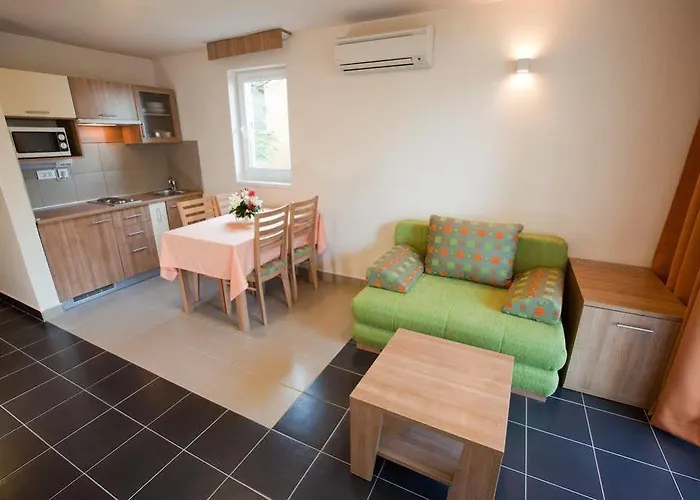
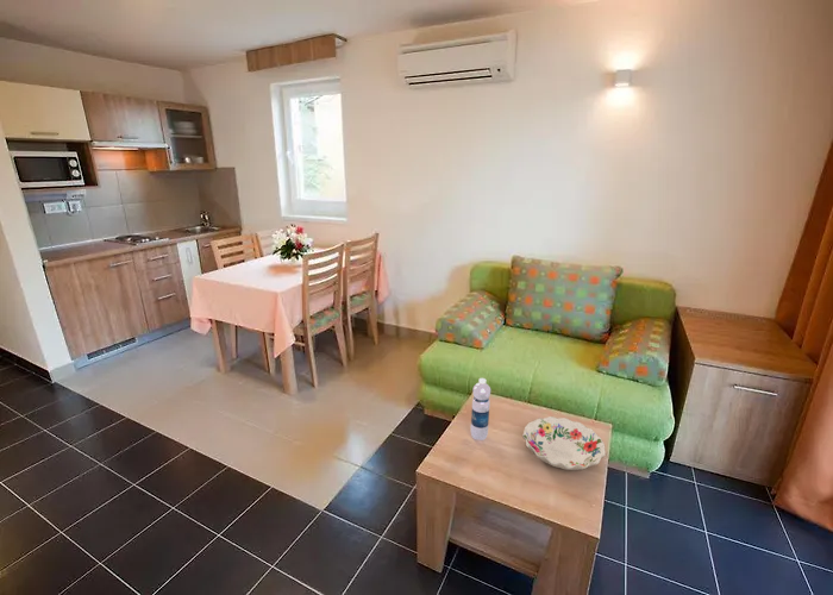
+ decorative bowl (562, 445)
+ water bottle (480, 408)
